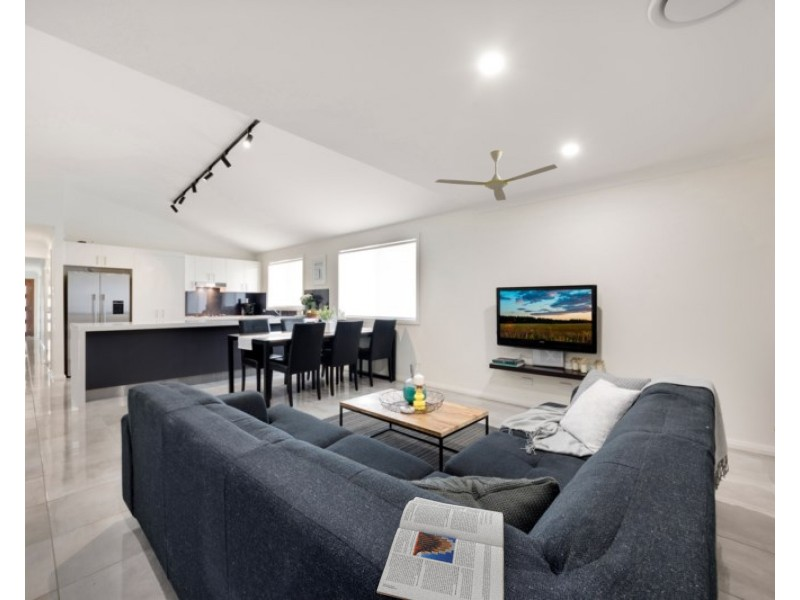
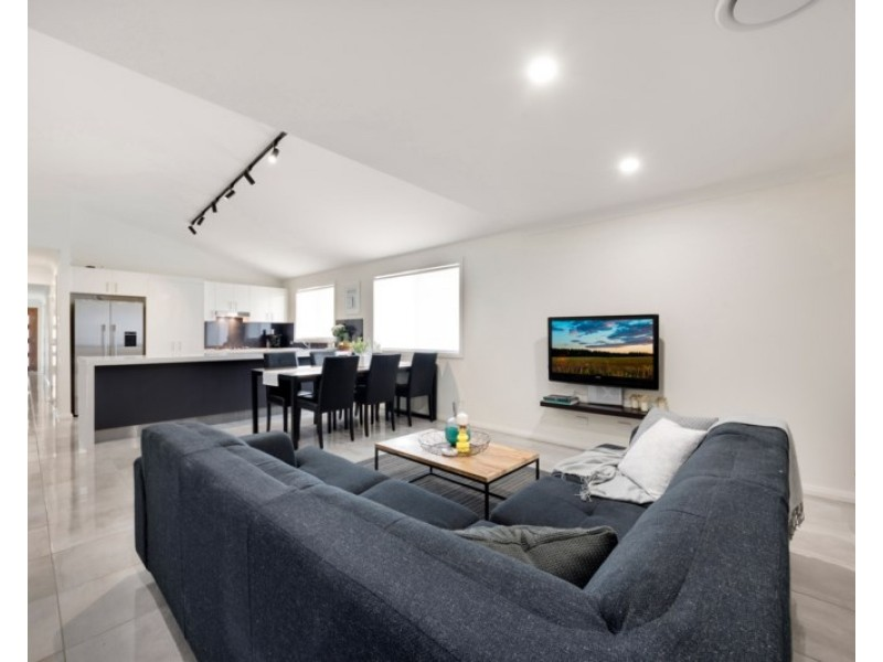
- ceiling fan (493, 176)
- magazine (449, 538)
